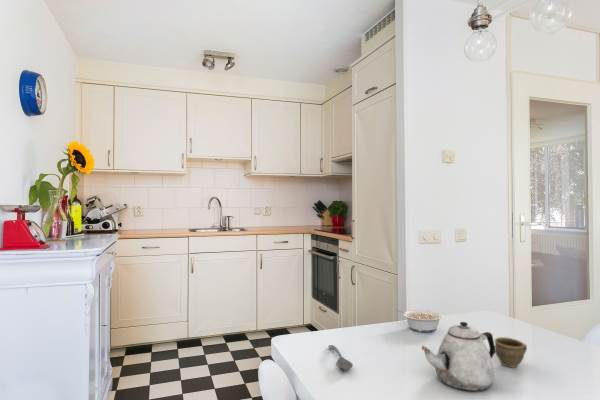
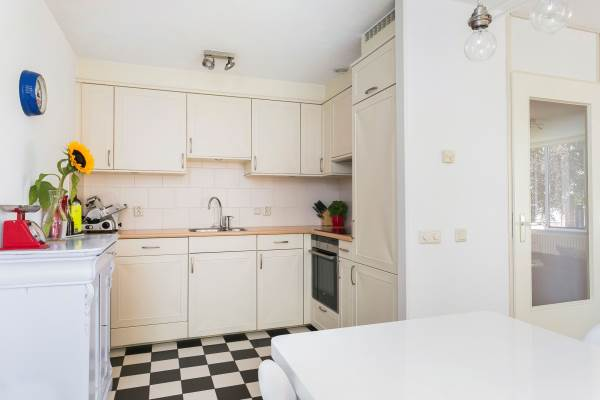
- teapot (459, 352)
- legume (421, 320)
- soupspoon (339, 355)
- cup (513, 352)
